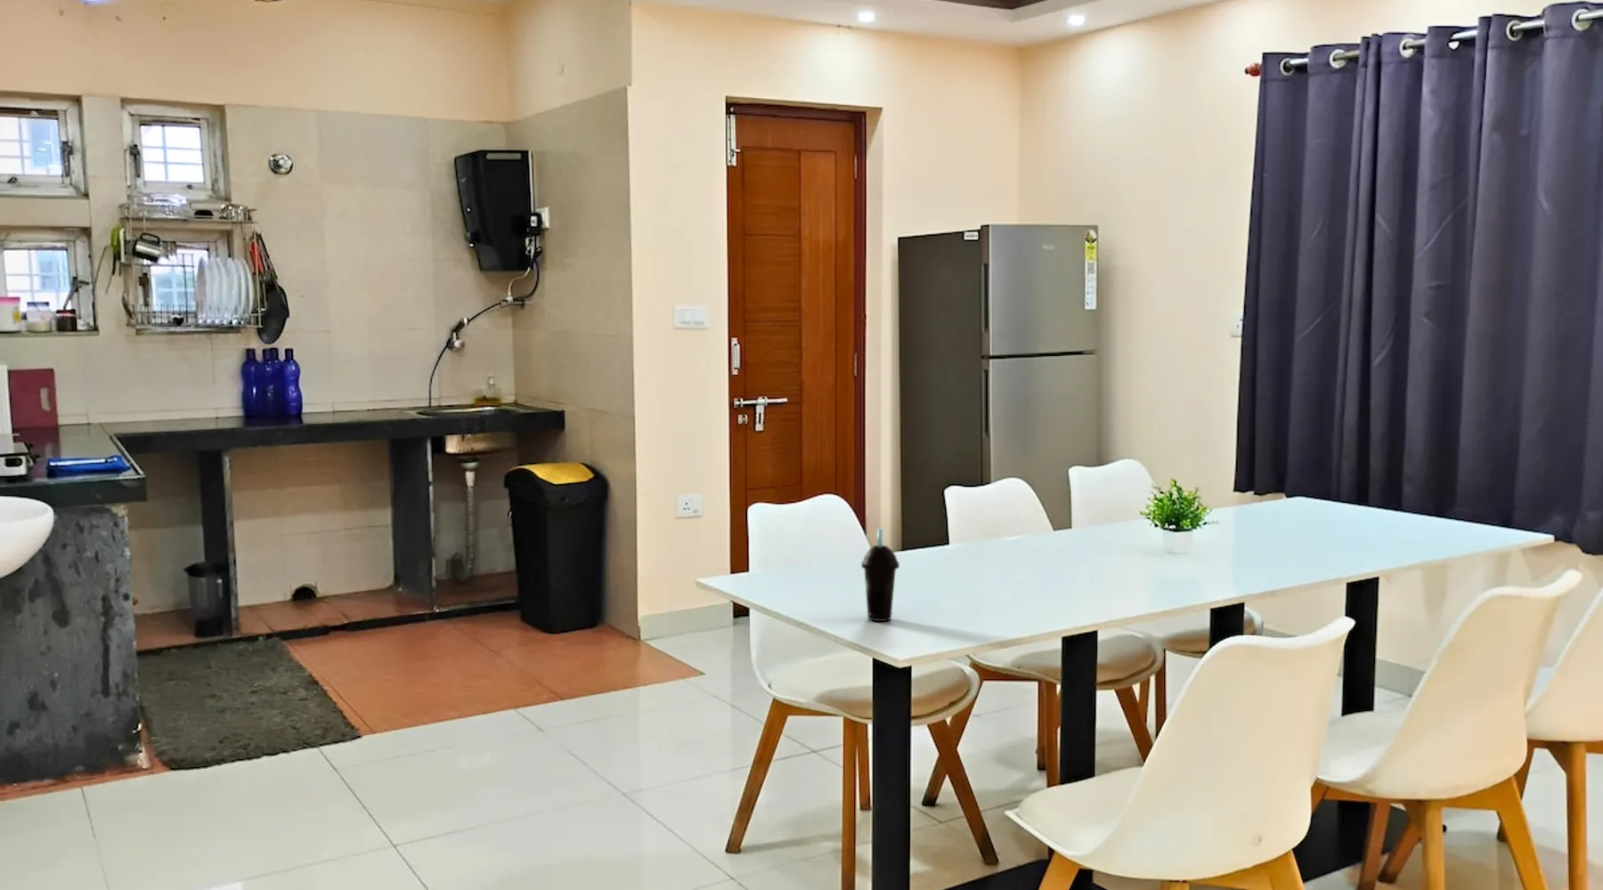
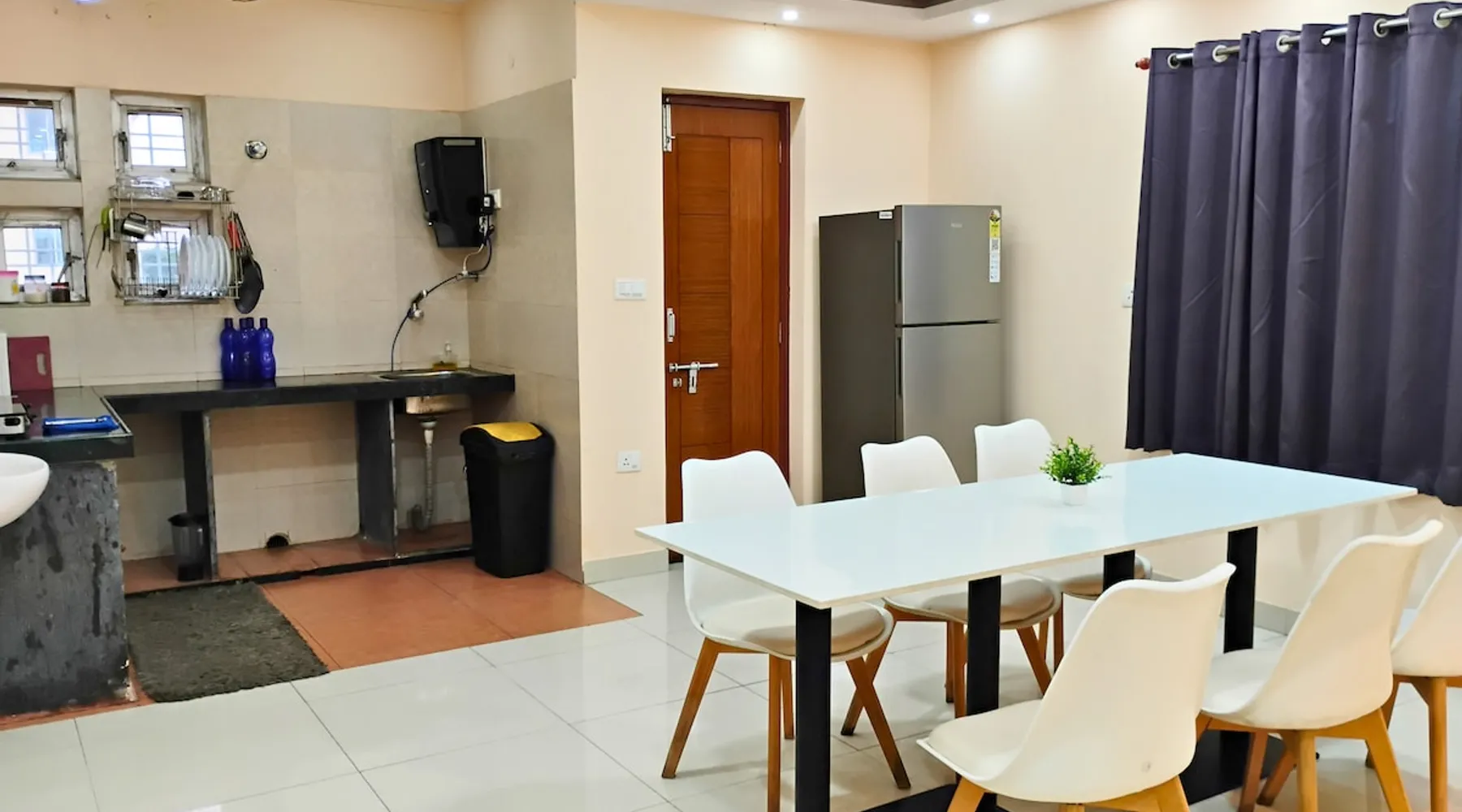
- cup (879, 574)
